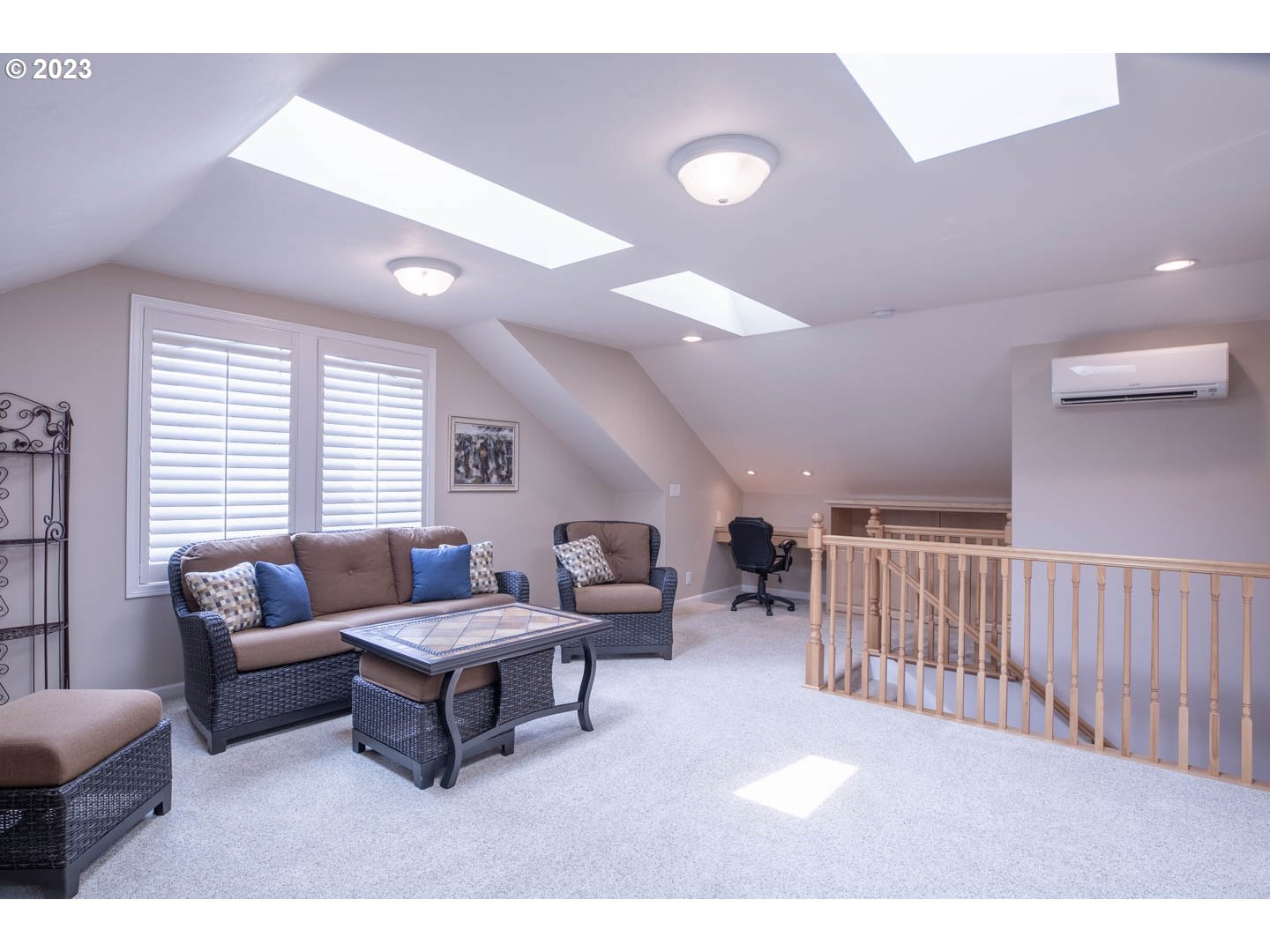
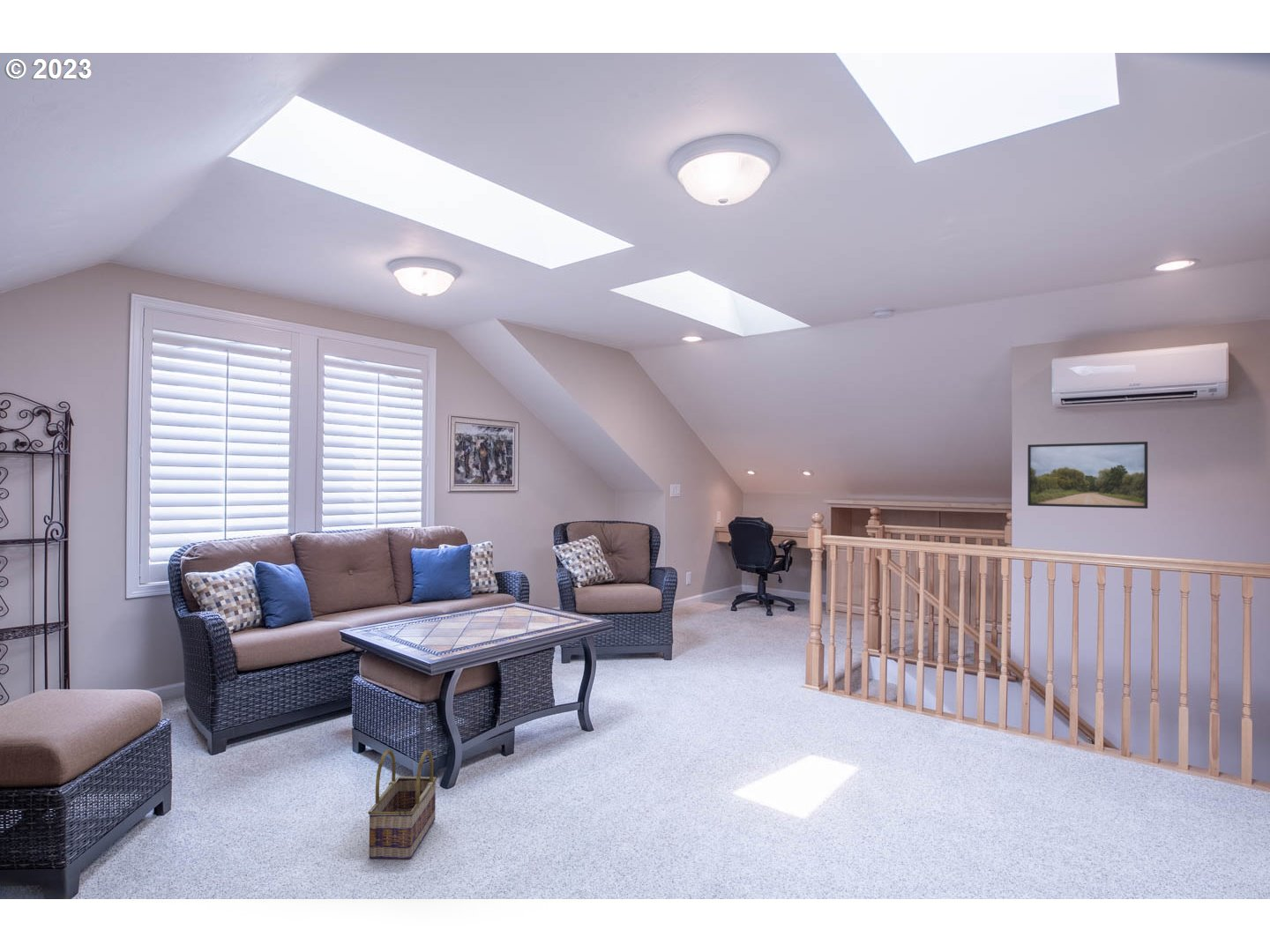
+ basket (404, 794)
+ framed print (1085, 475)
